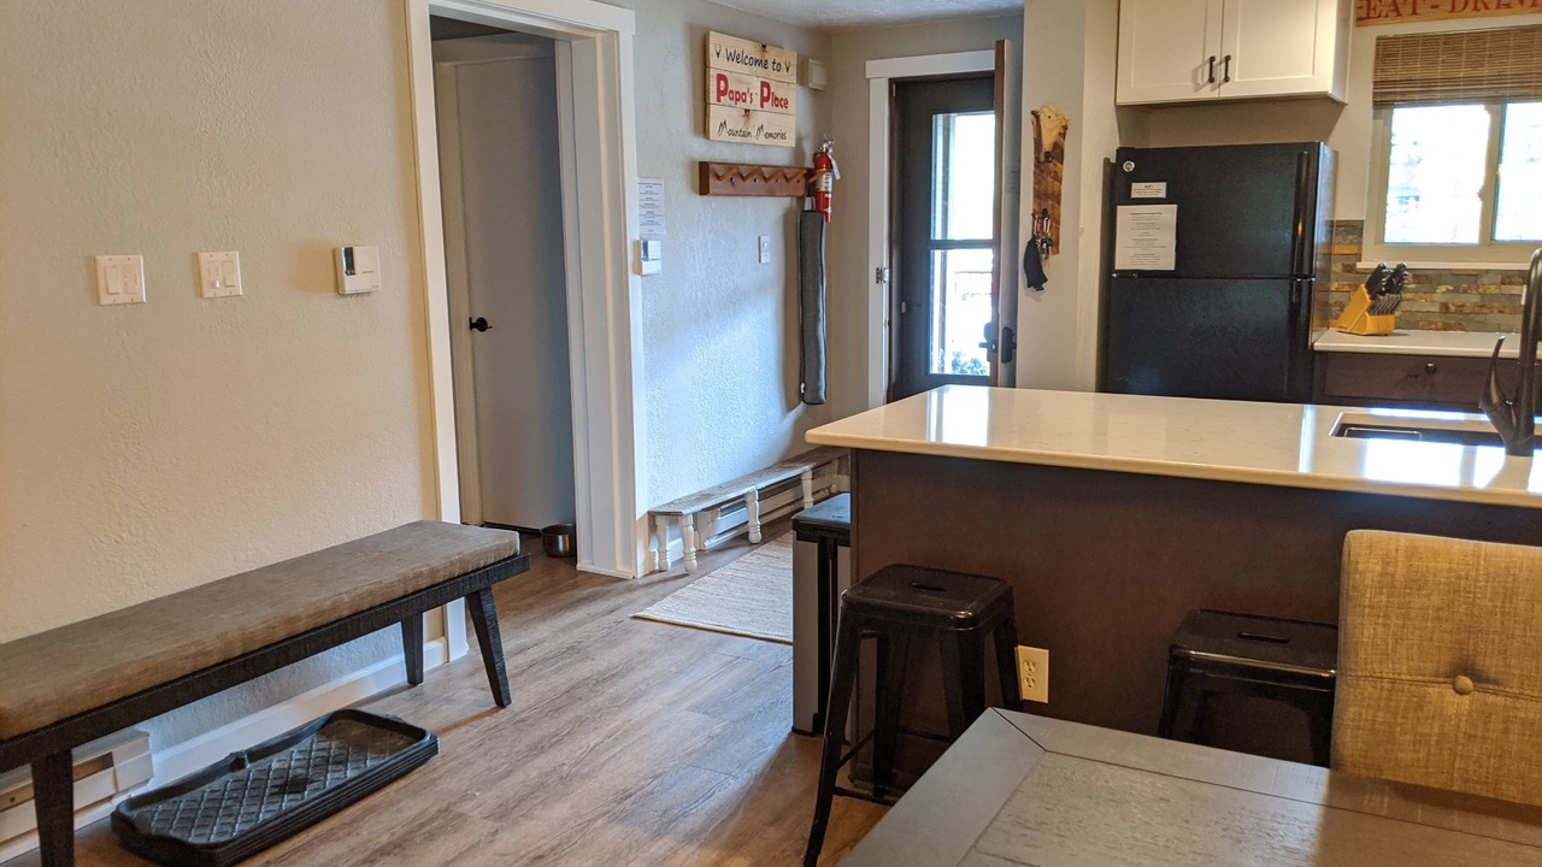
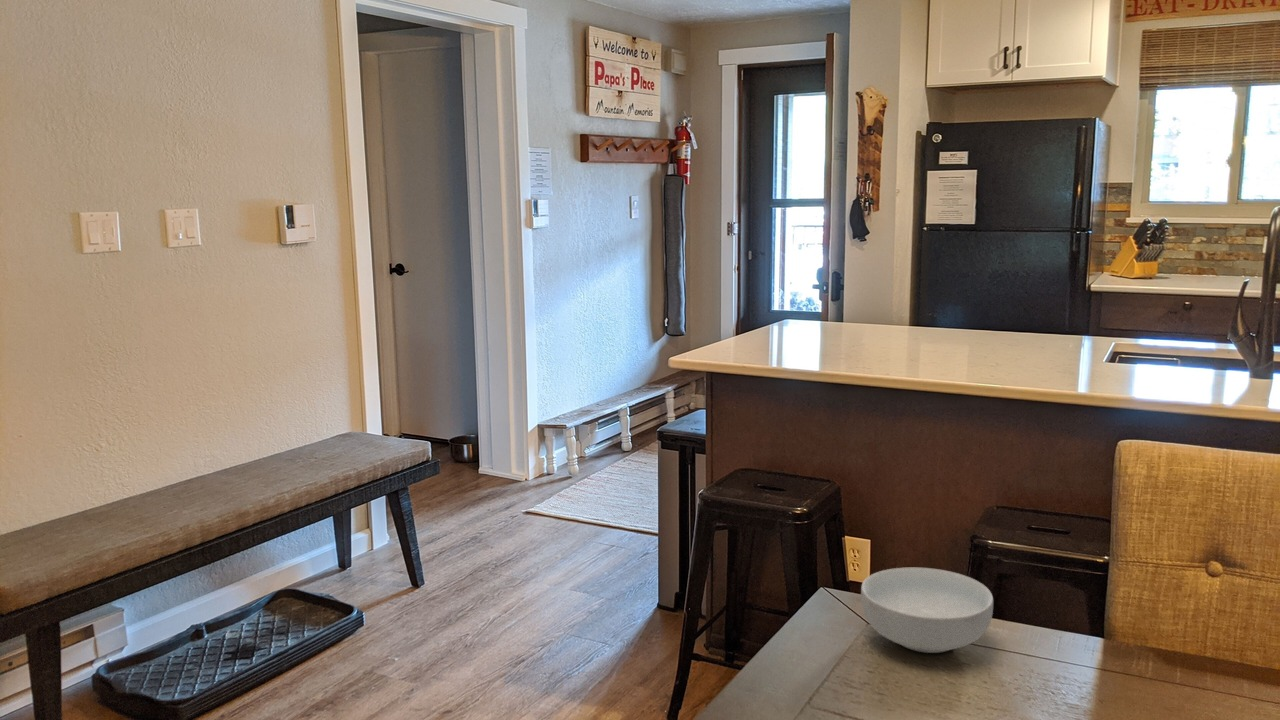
+ cereal bowl (925, 614)
